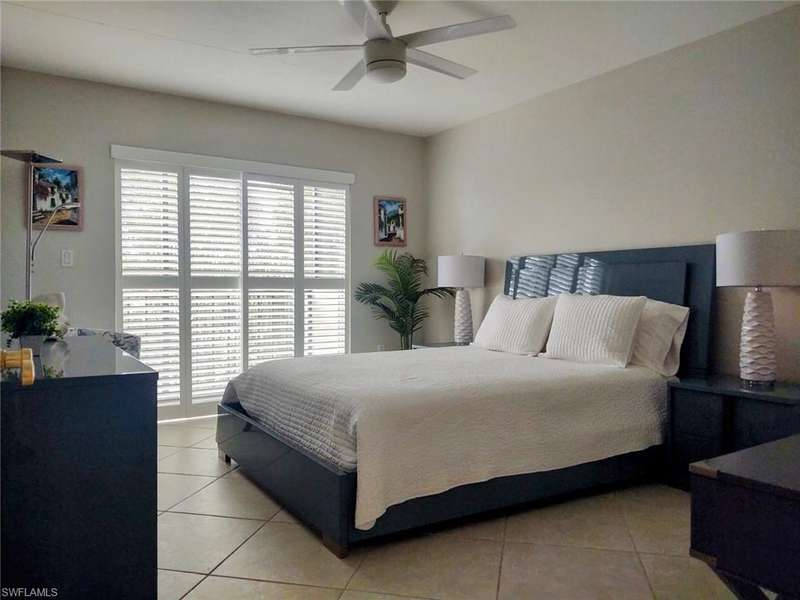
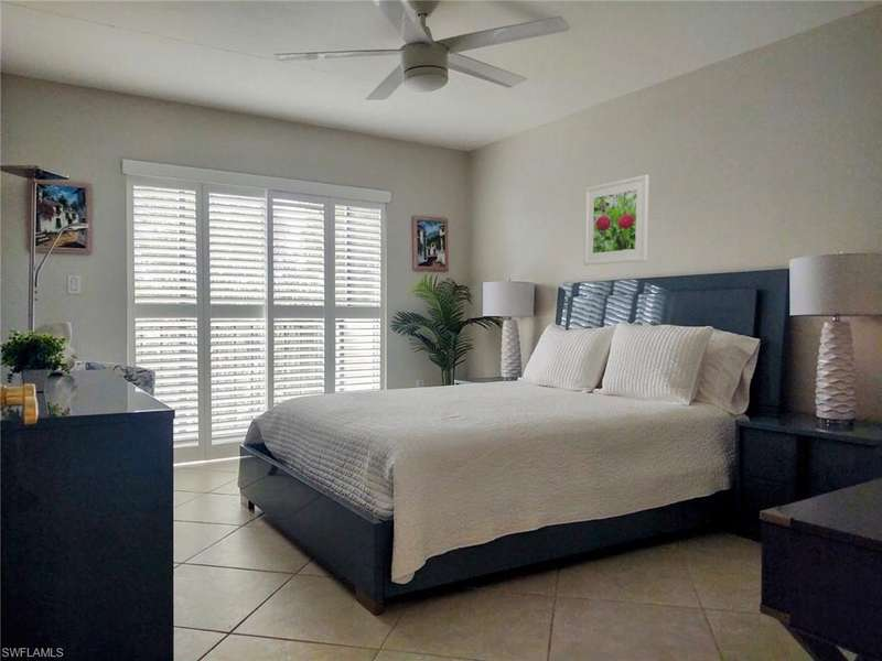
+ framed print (614, 223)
